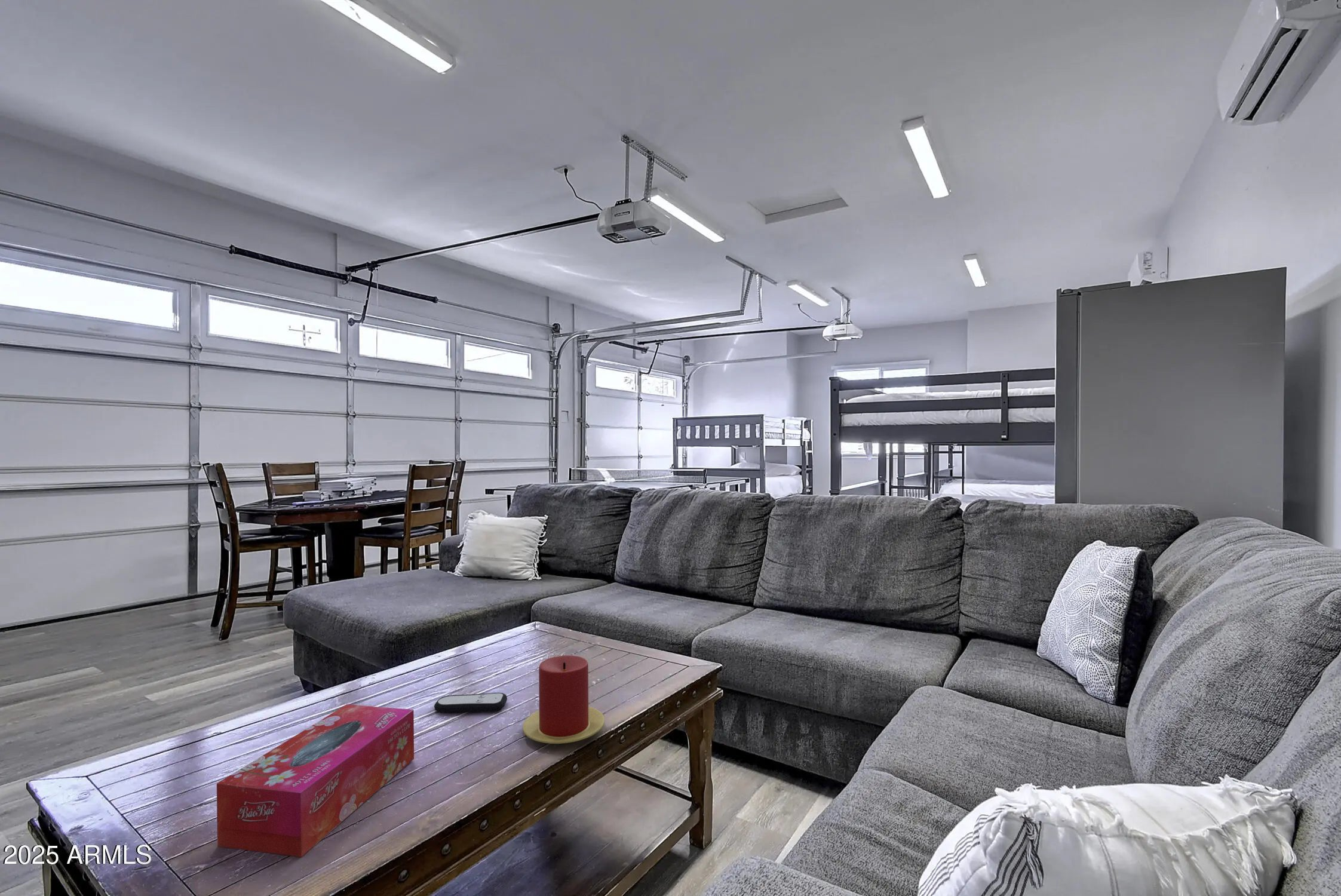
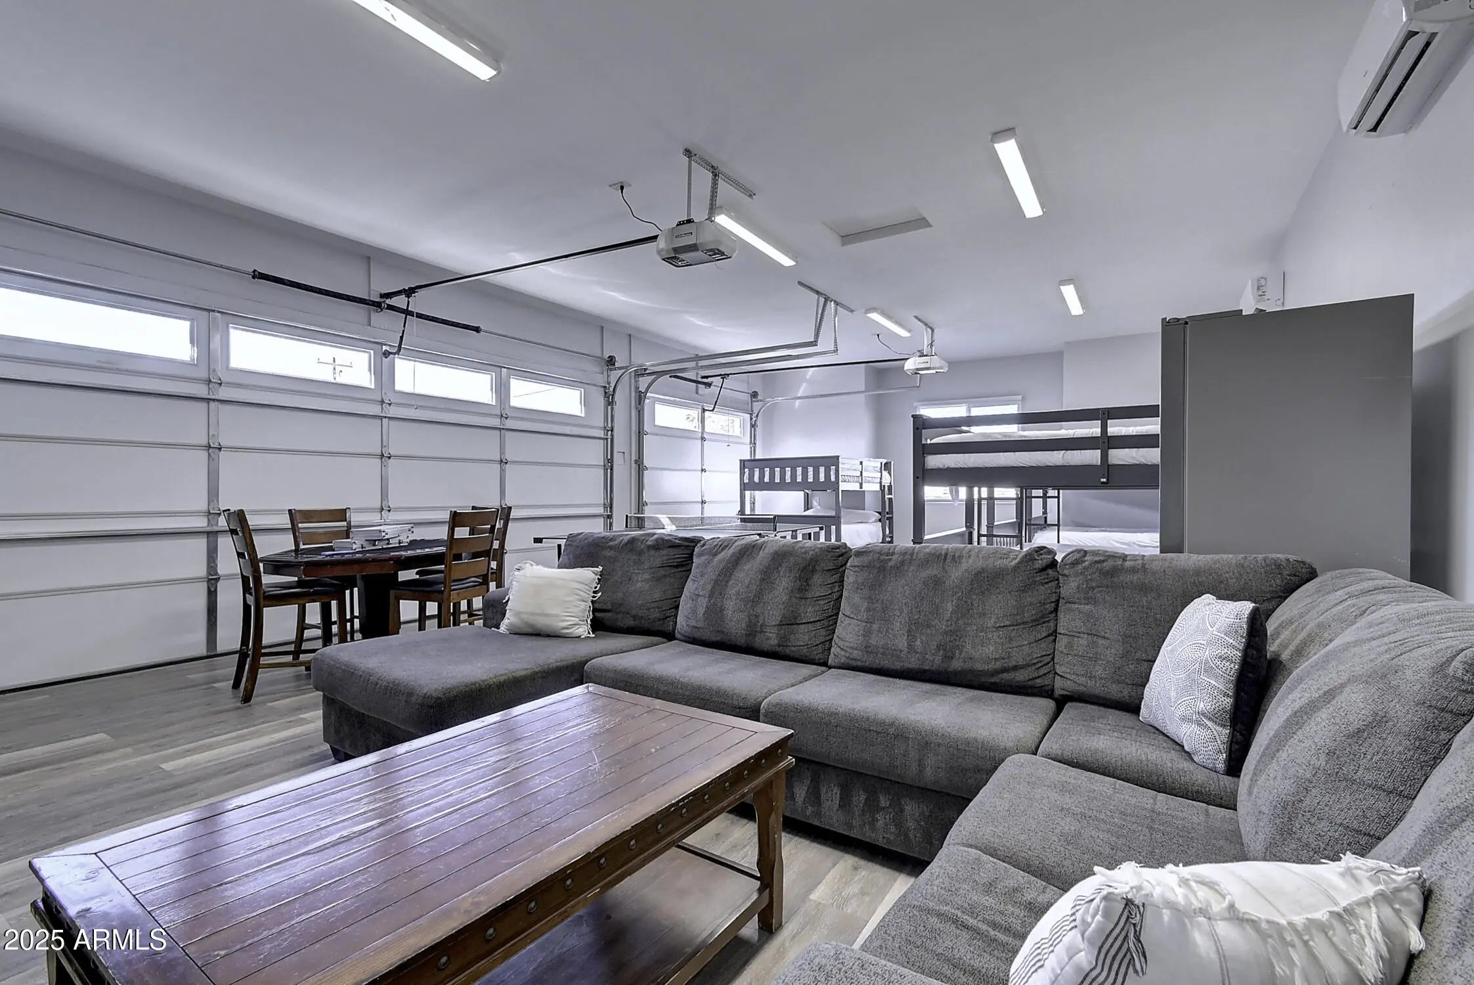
- remote control (471, 702)
- candle (564, 696)
- tissue box (327, 769)
